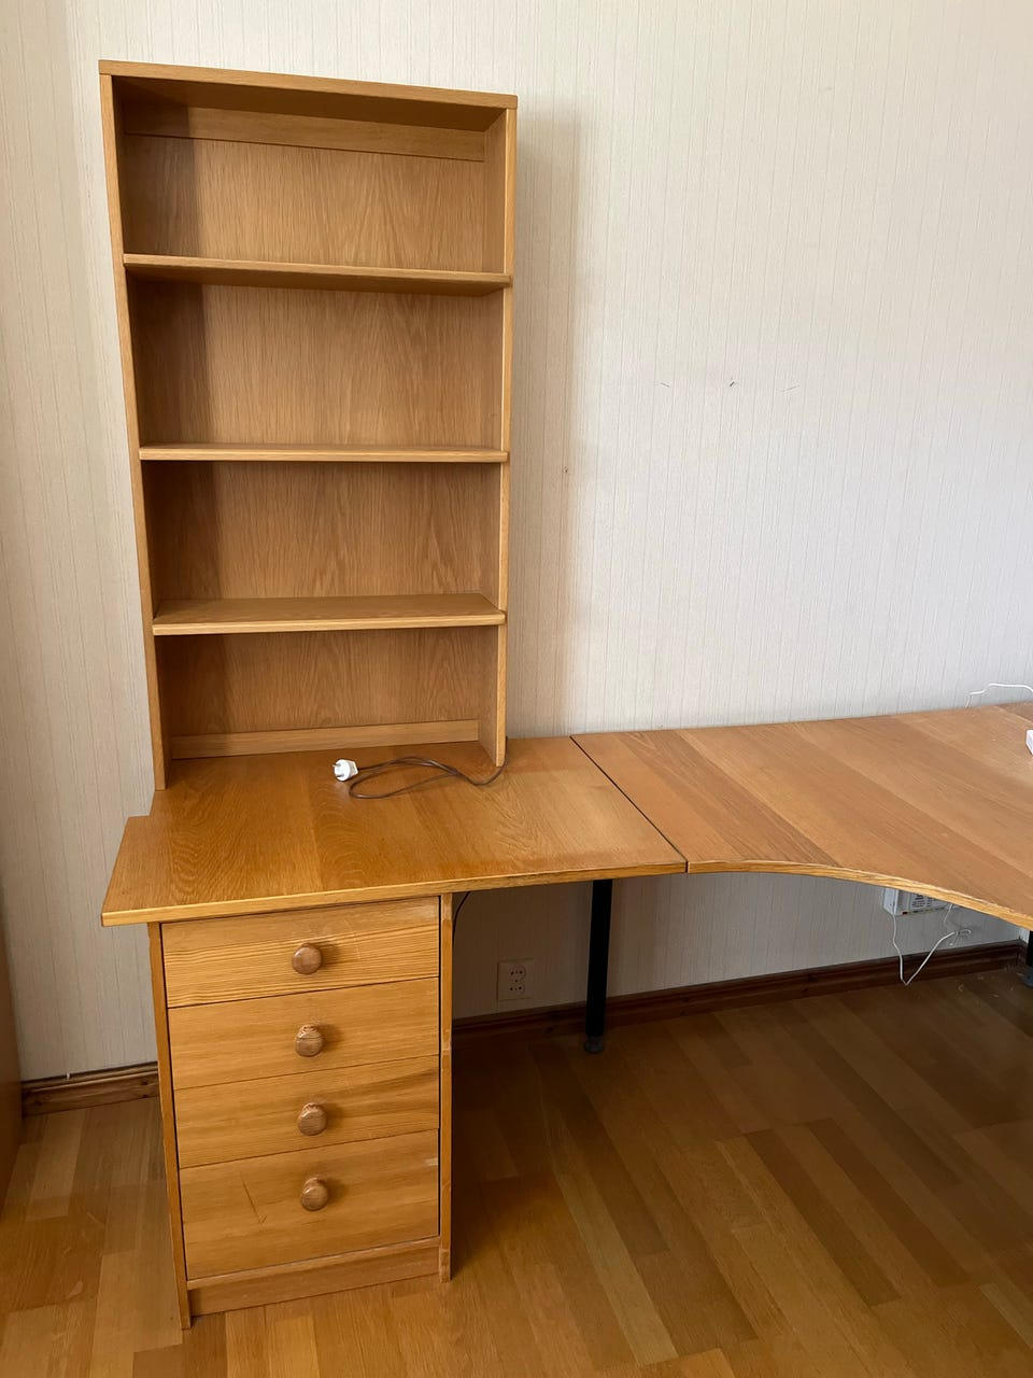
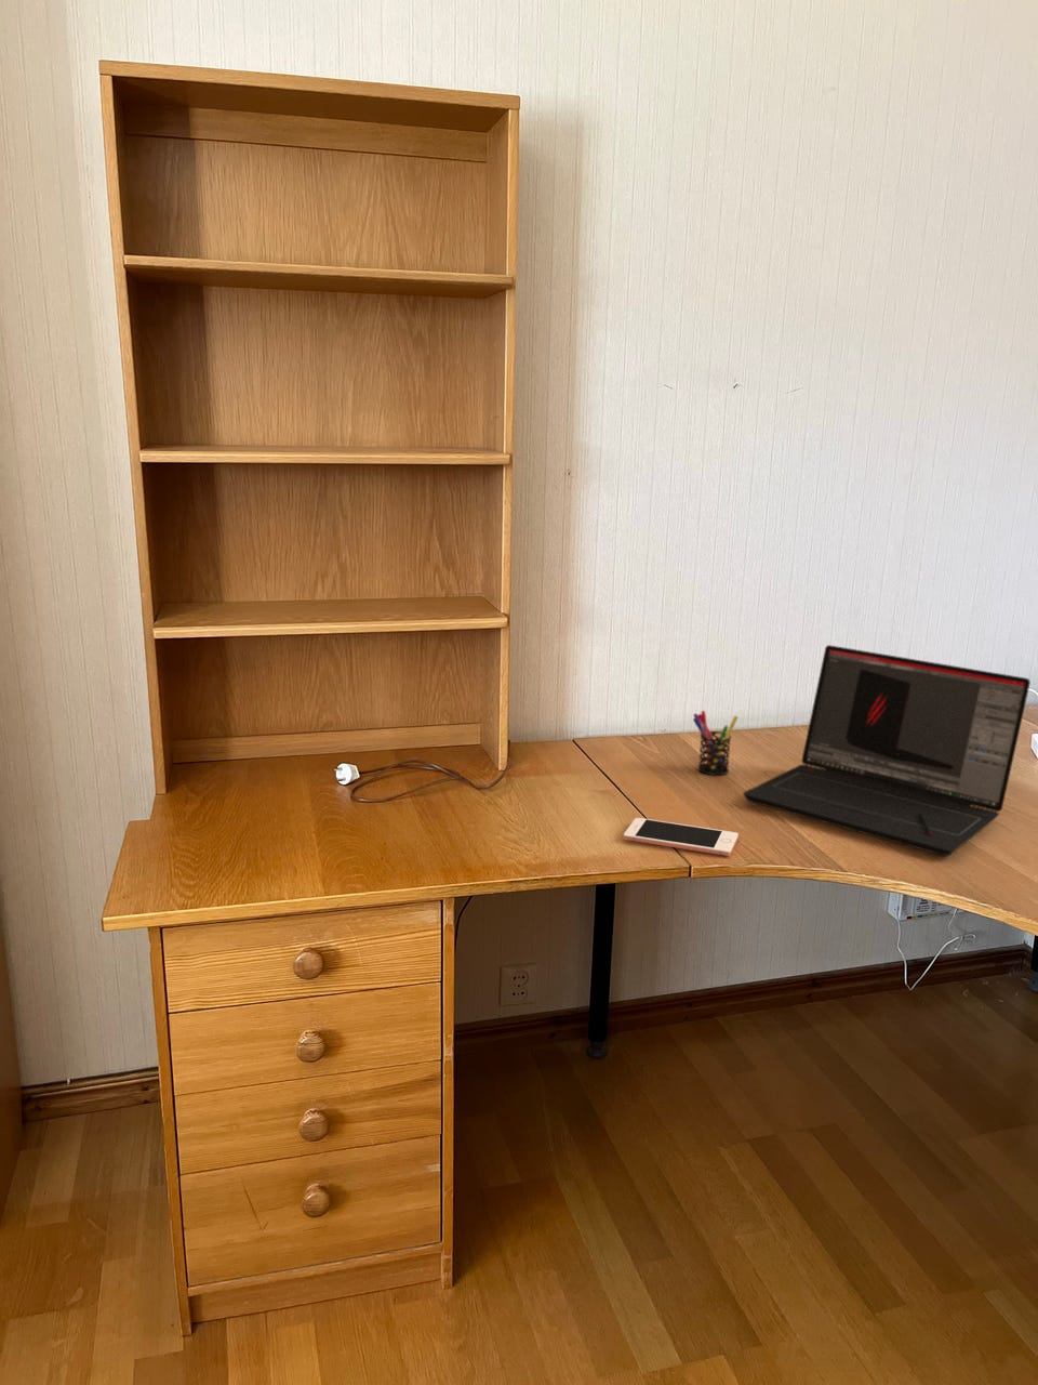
+ pen holder (714, 742)
+ cell phone (680, 835)
+ laptop (882, 742)
